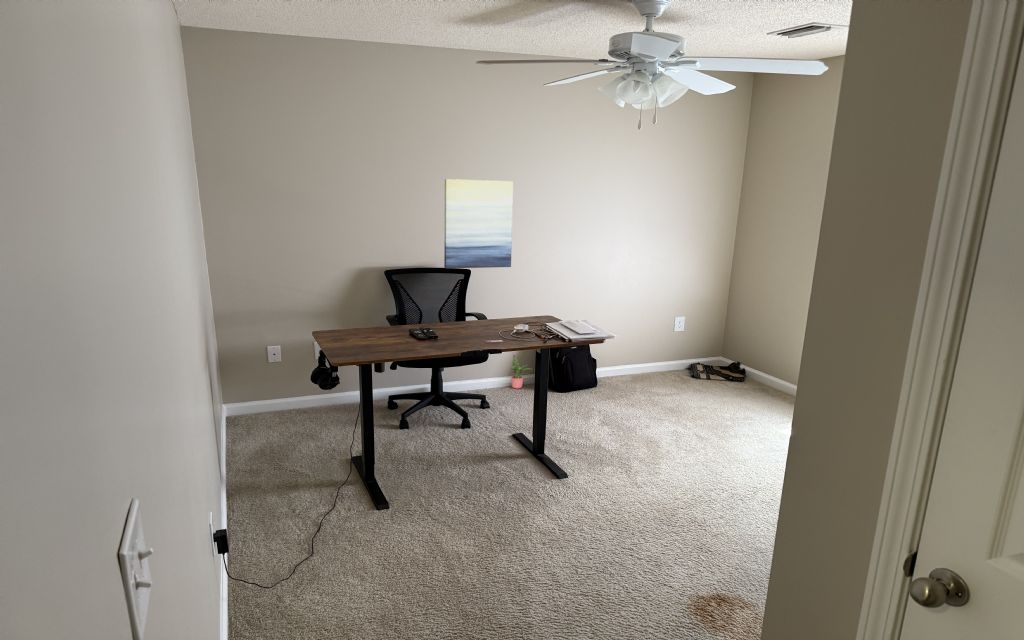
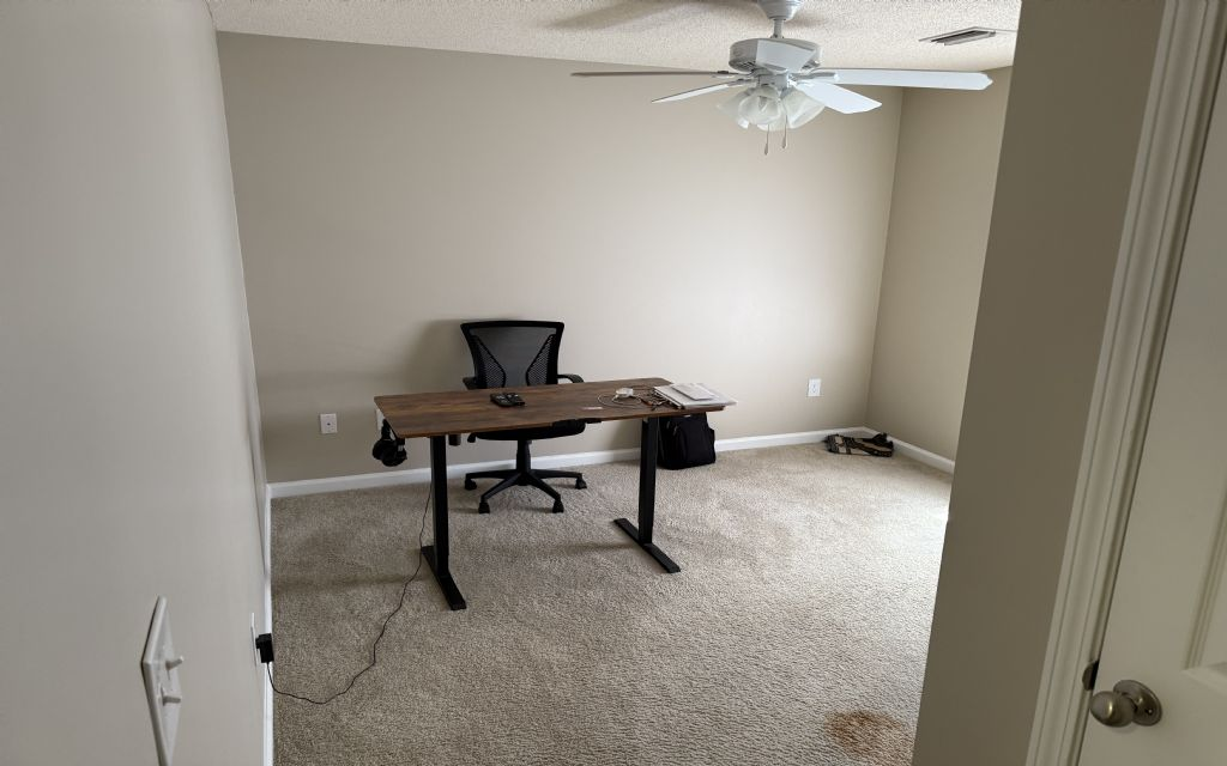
- potted plant (521, 372)
- wall art (478, 224)
